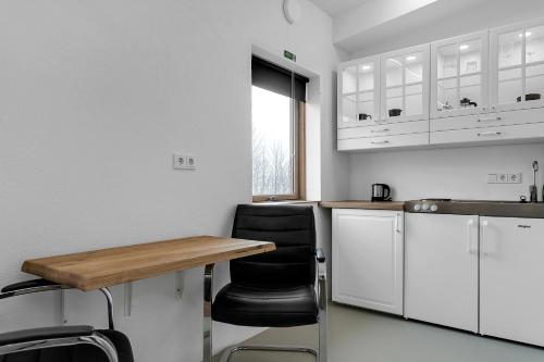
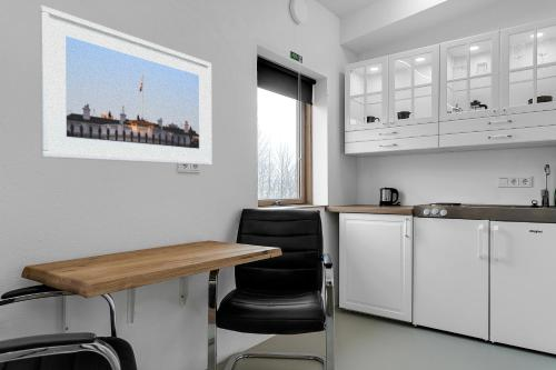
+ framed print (142, 101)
